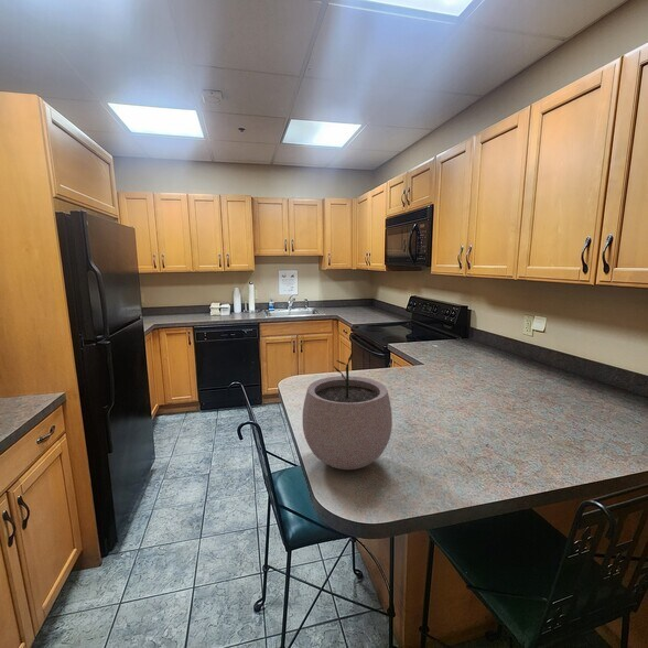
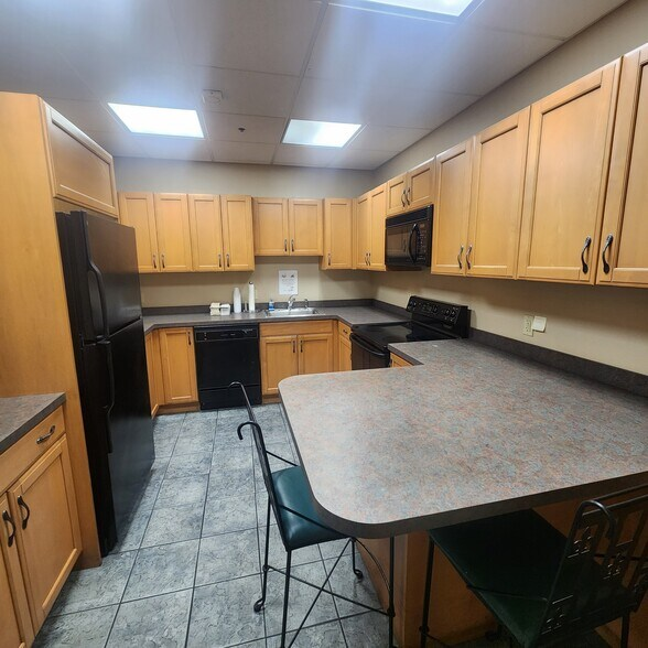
- plant pot (346, 409)
